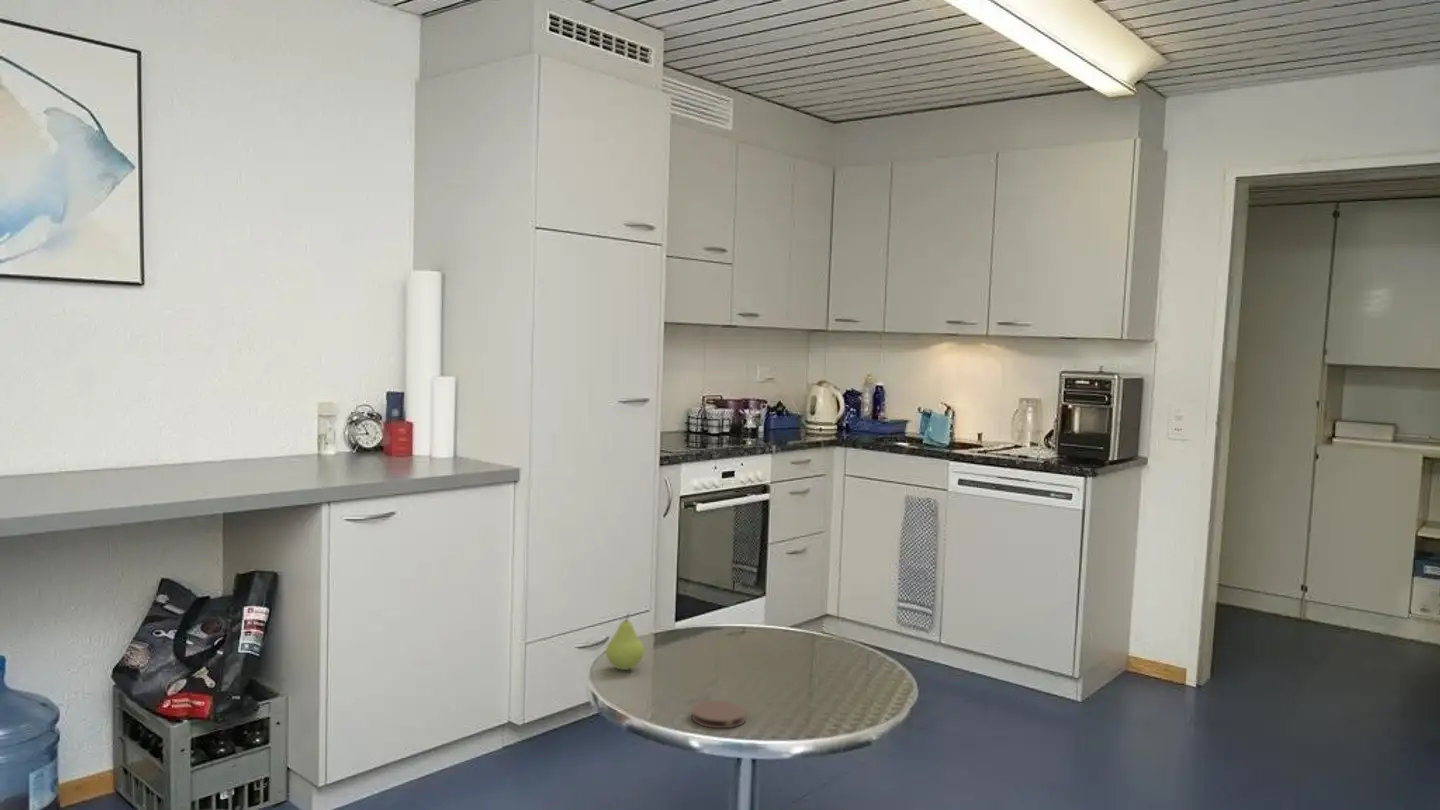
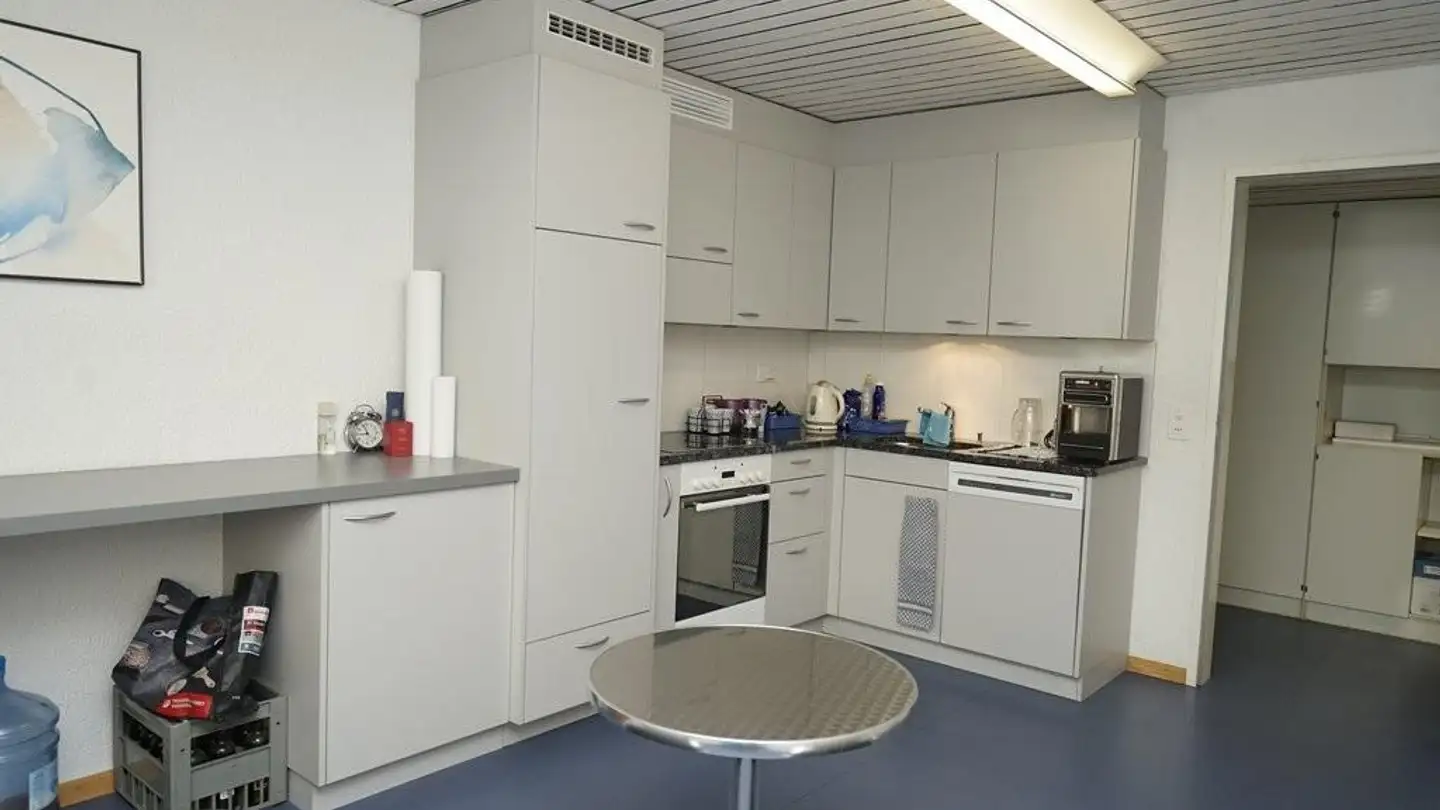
- fruit (625, 640)
- coaster (718, 714)
